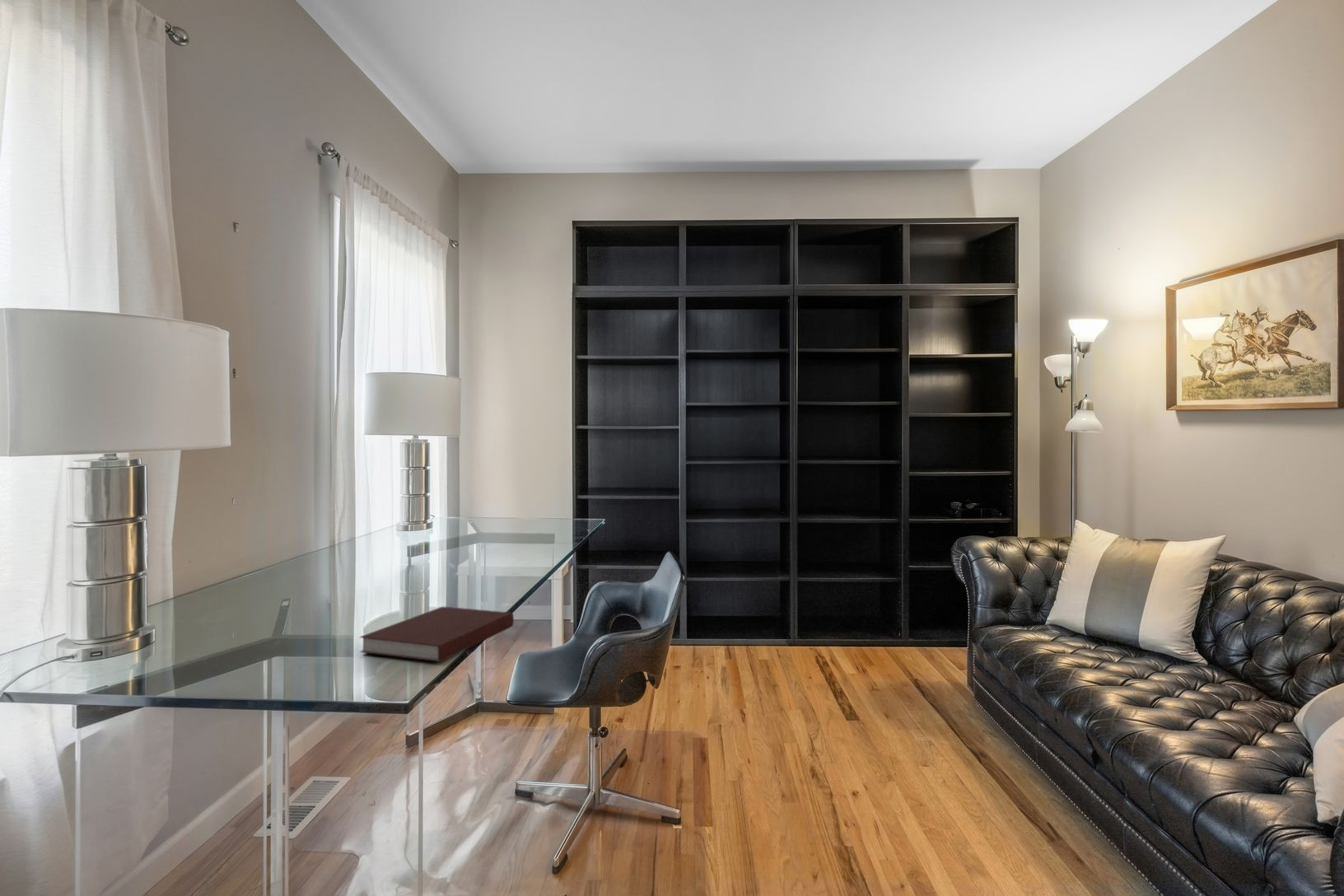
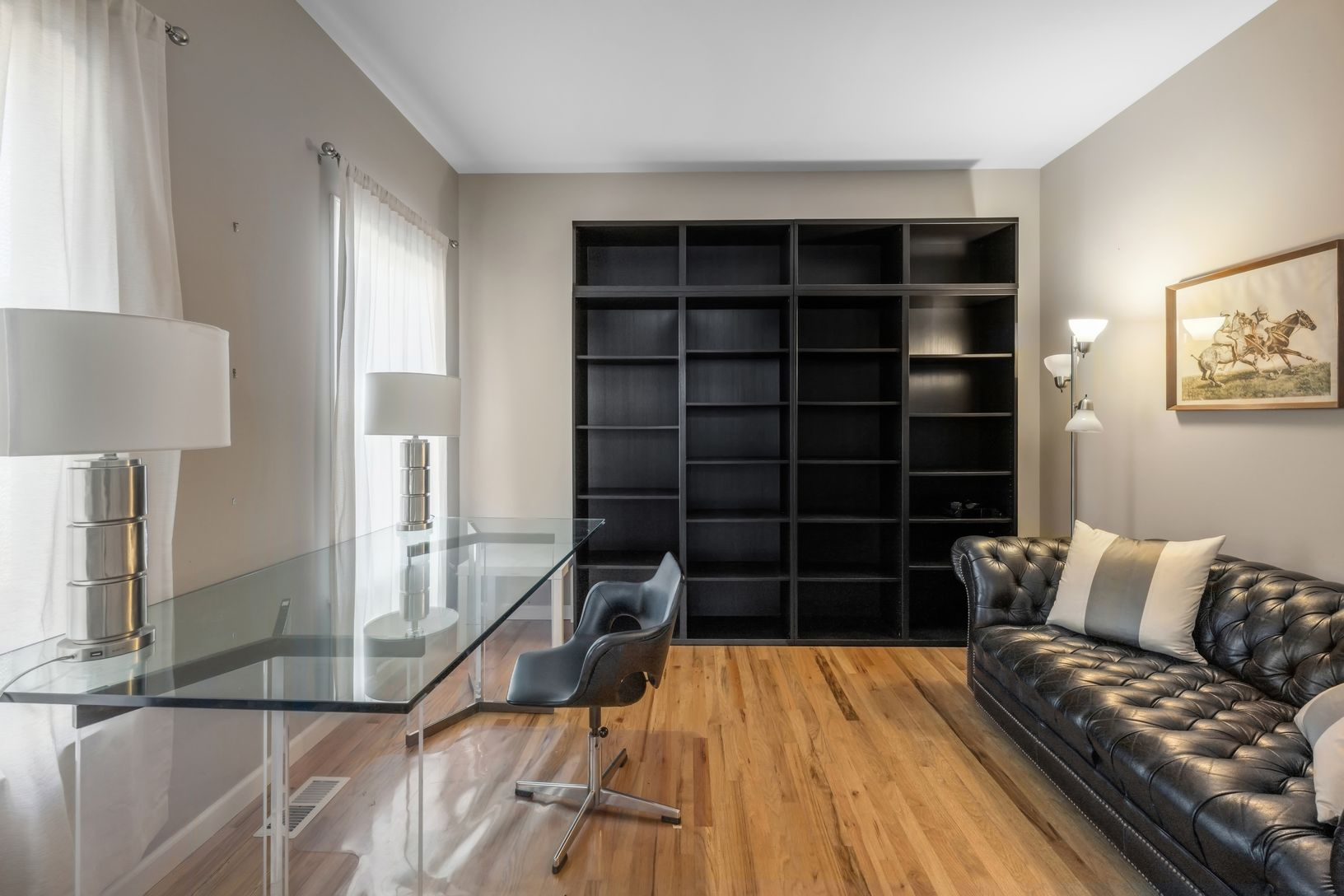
- notebook (441, 631)
